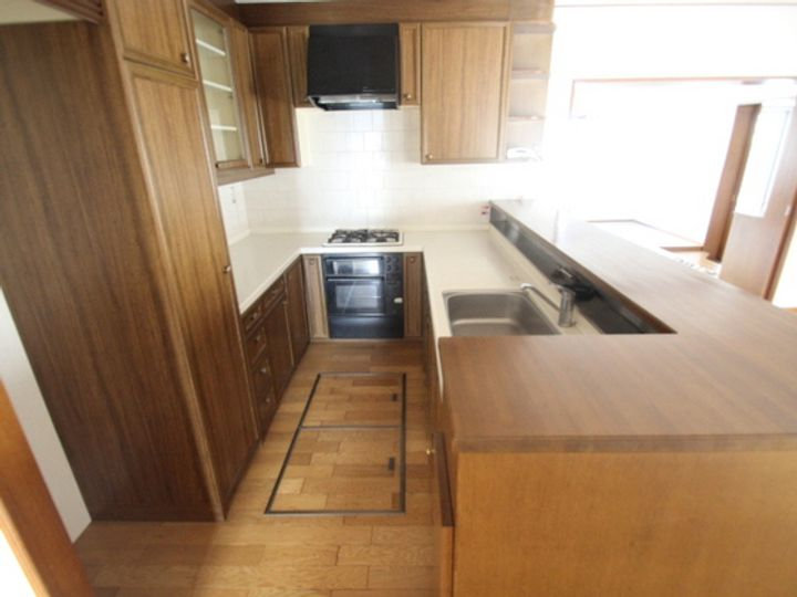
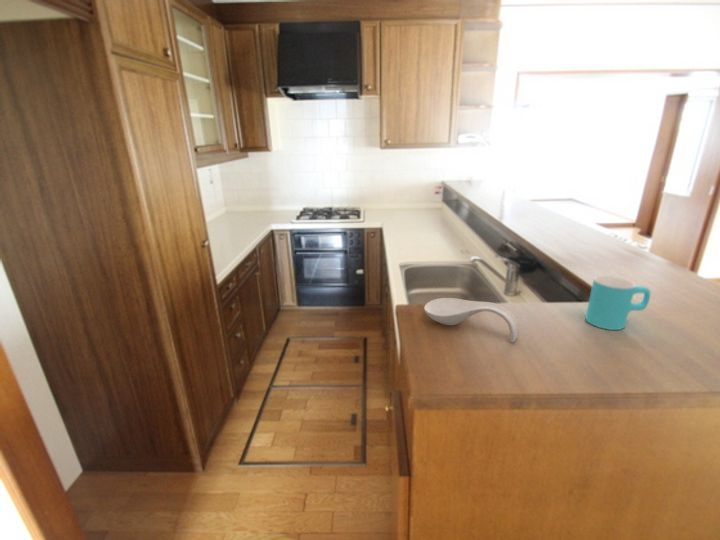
+ spoon rest (469, 313)
+ cup (617, 303)
